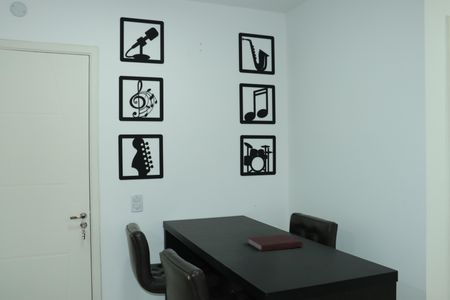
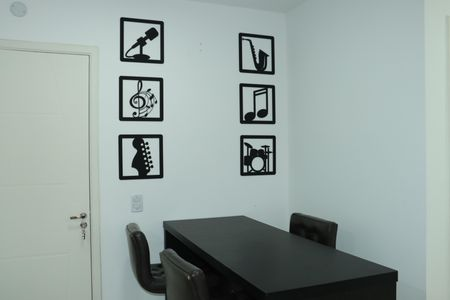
- notebook (274, 242)
